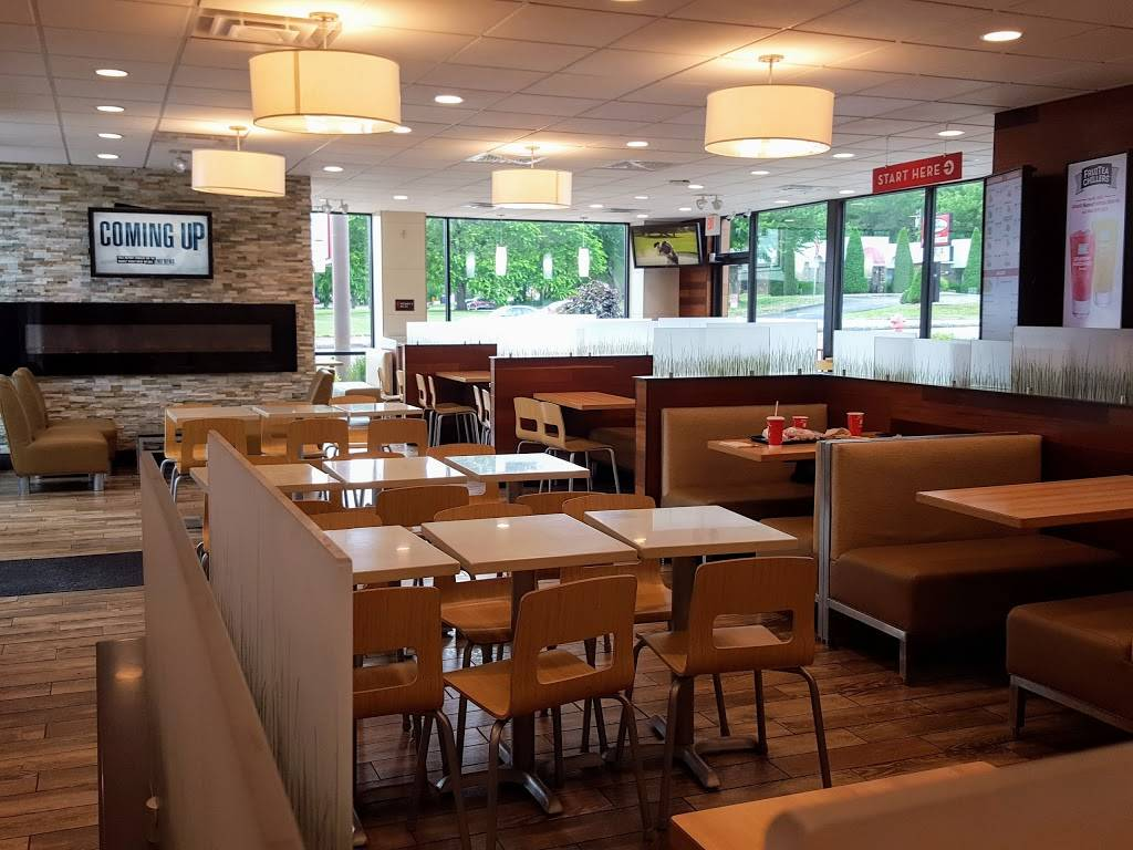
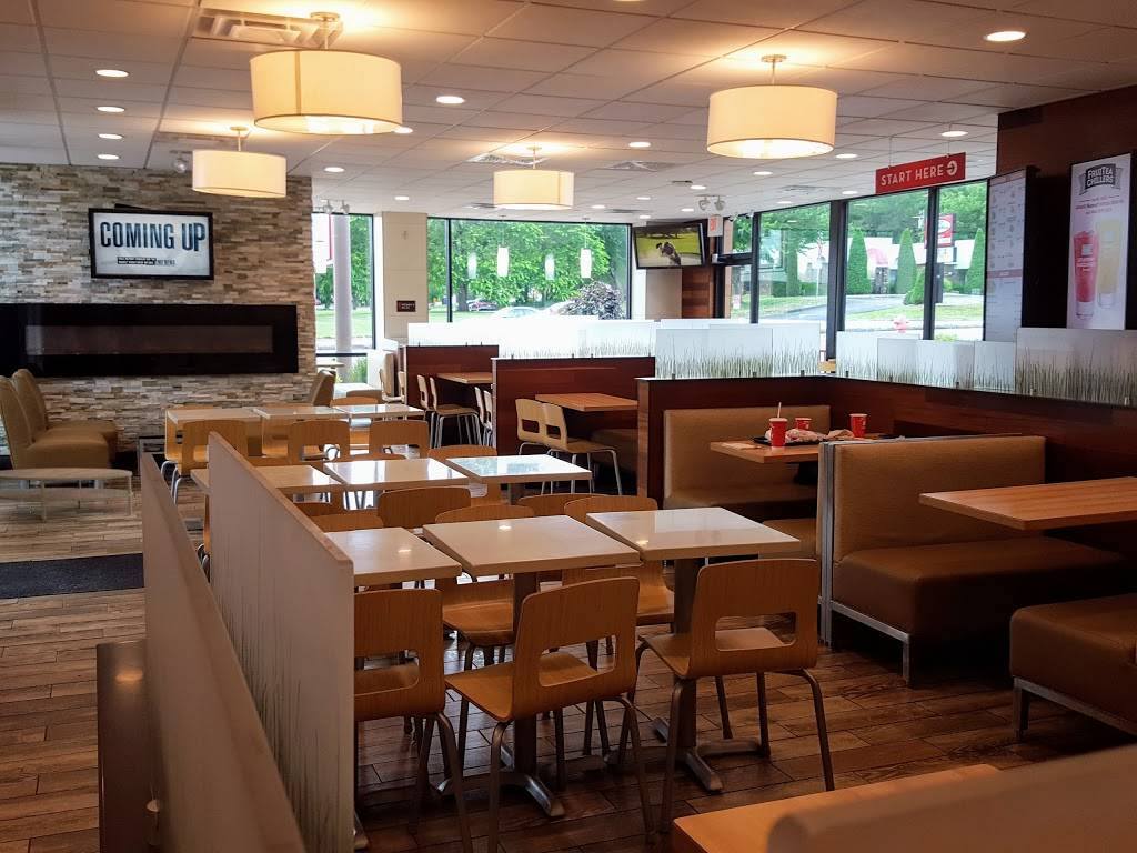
+ coffee table (61, 492)
